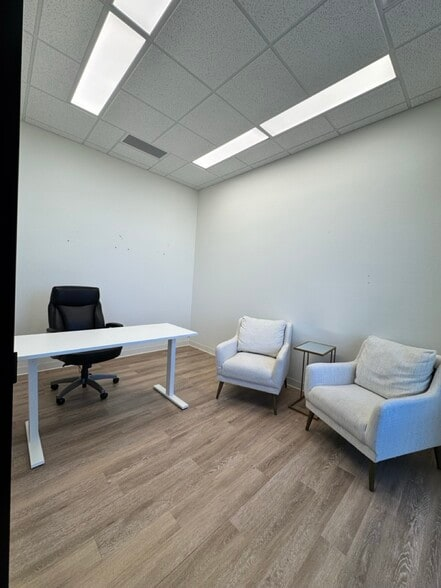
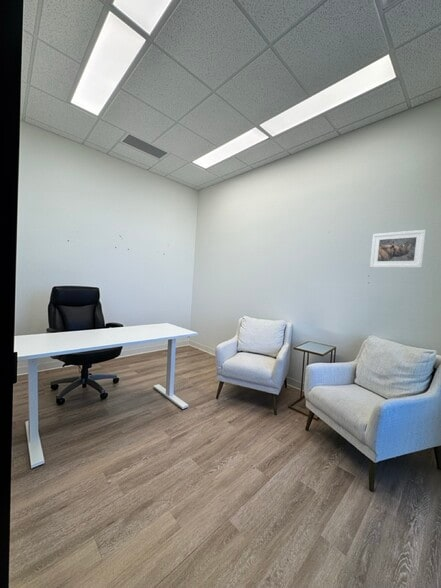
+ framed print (396, 249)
